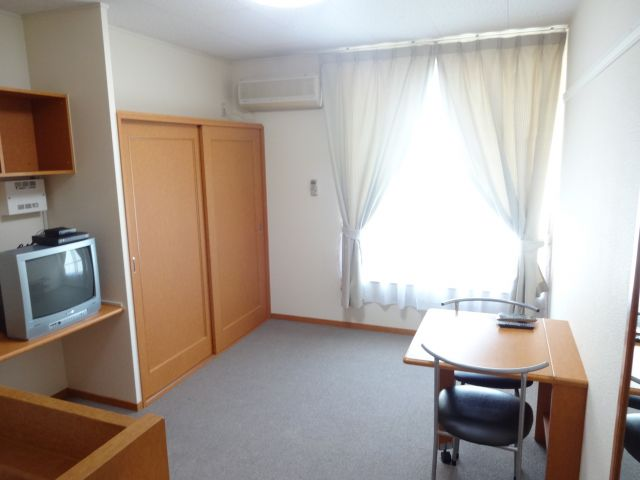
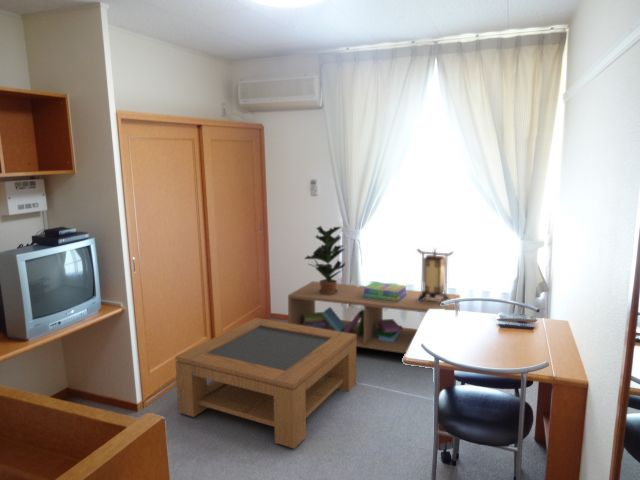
+ coffee table (271, 371)
+ stack of books (385, 291)
+ lantern (434, 274)
+ potted plant (324, 259)
+ storage bench (373, 320)
